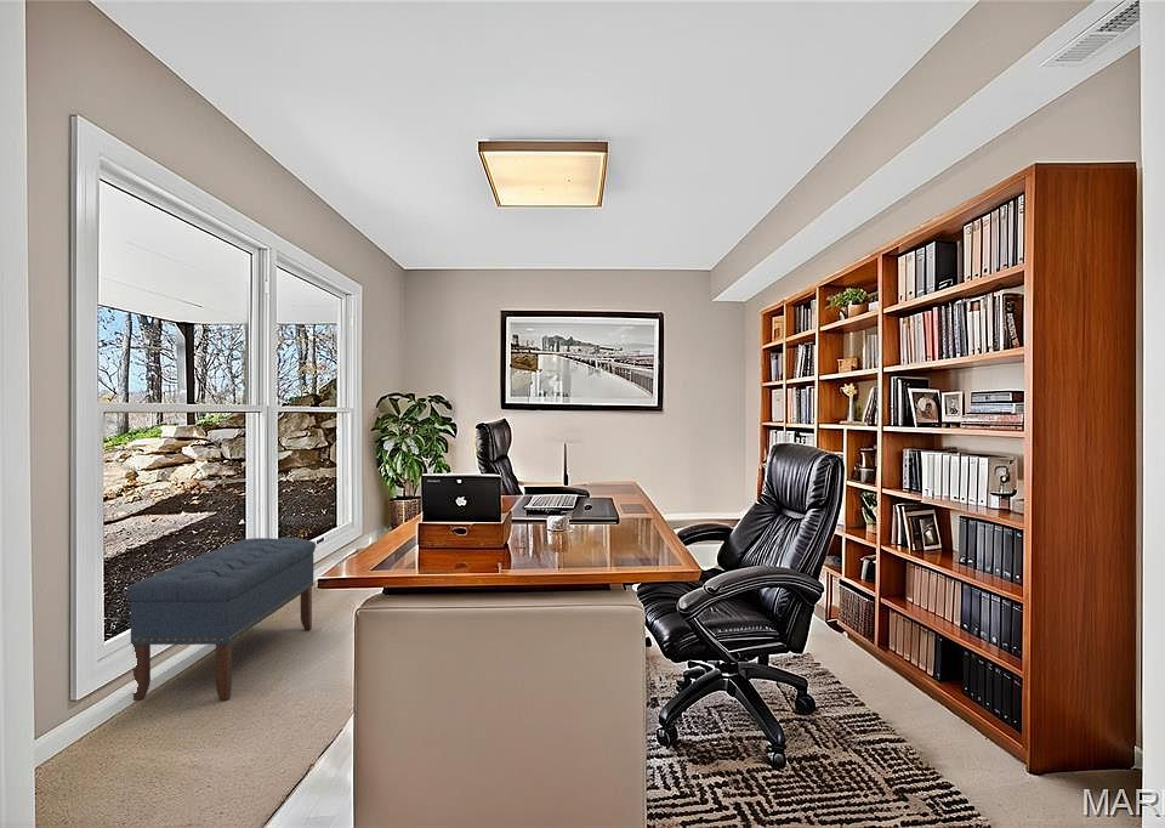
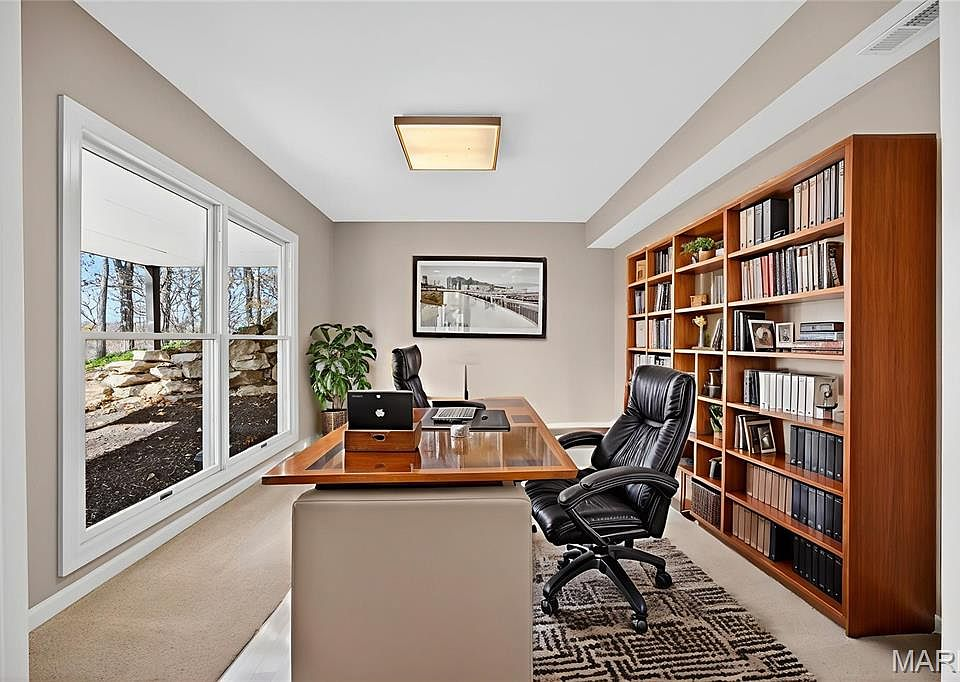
- bench (234, 606)
